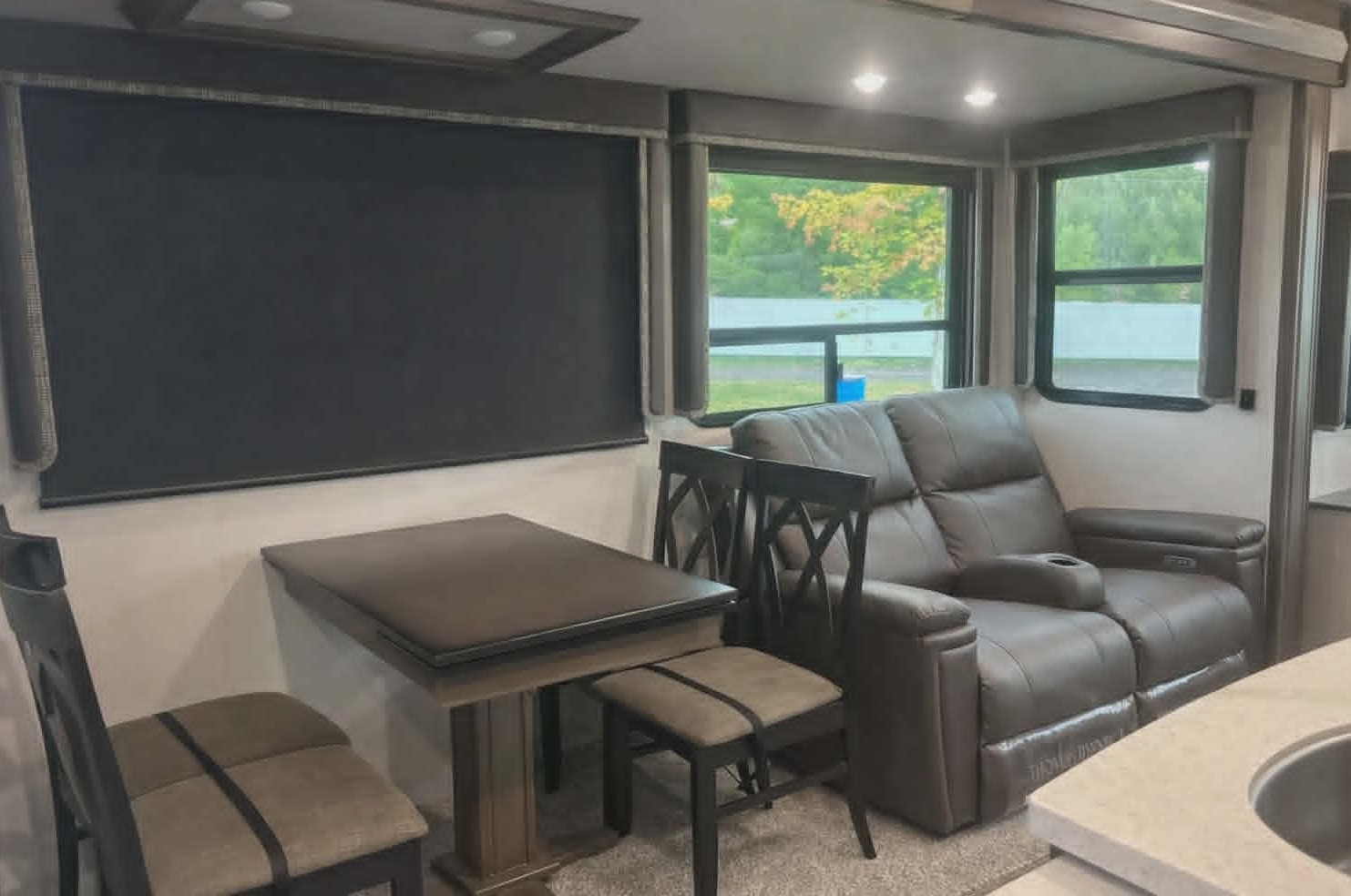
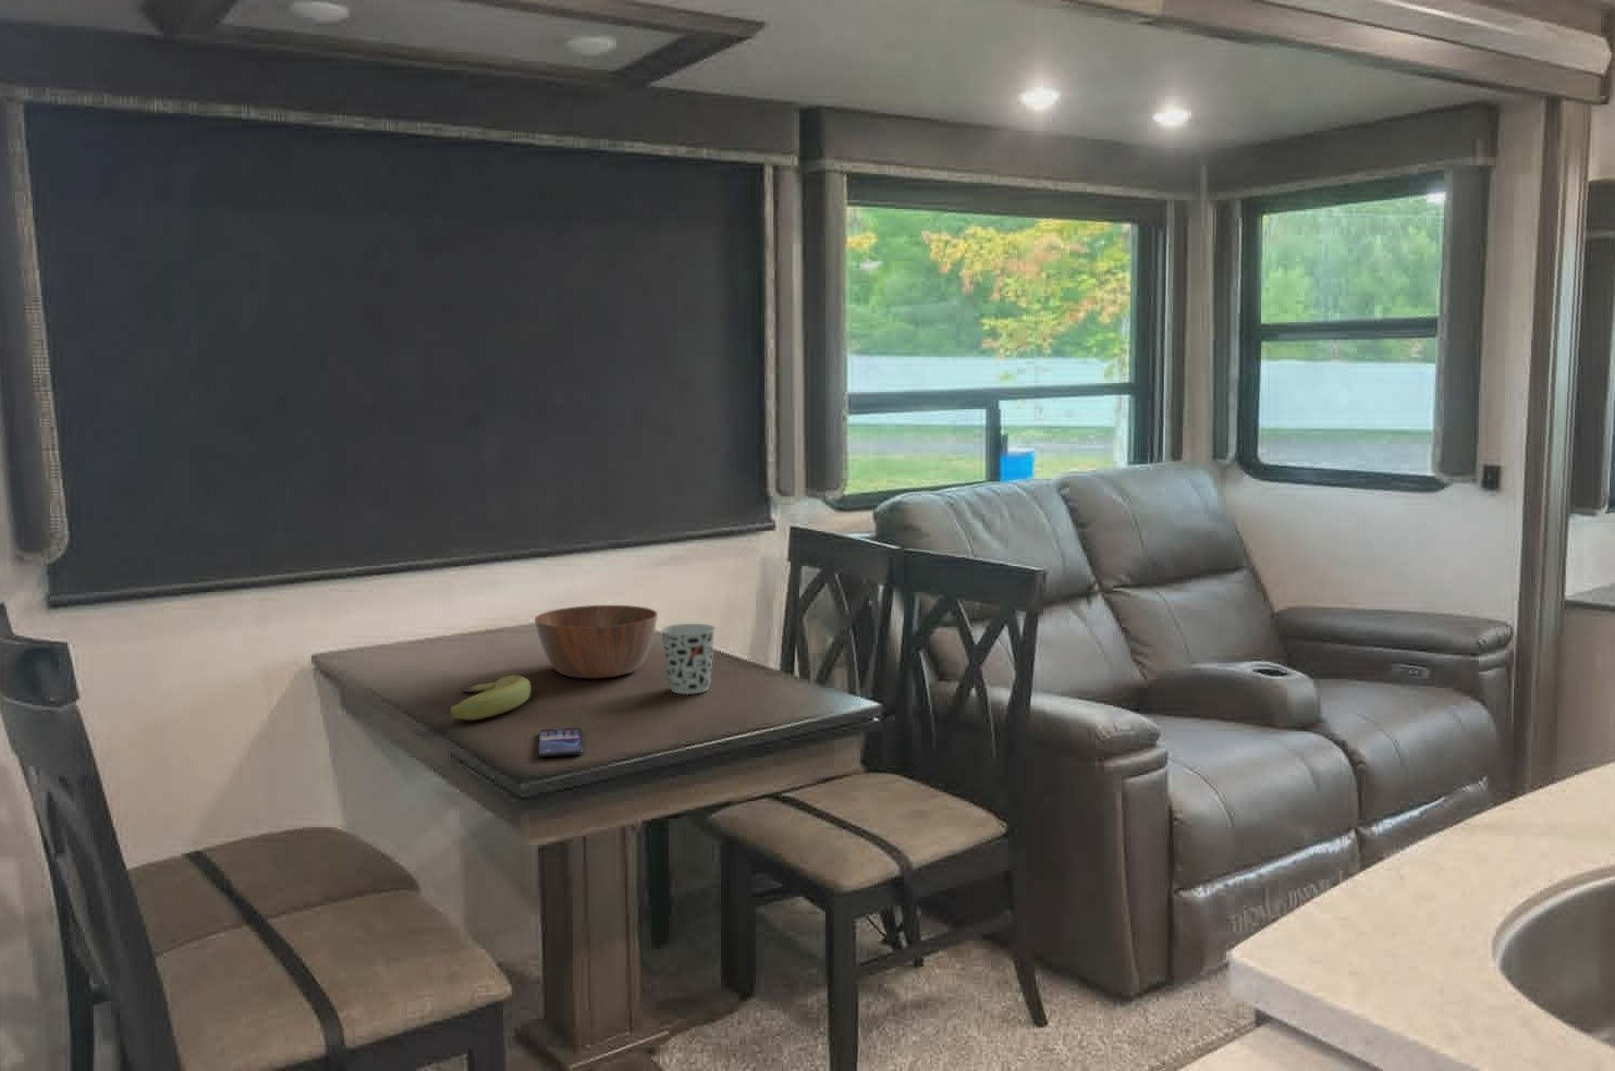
+ smartphone (559, 741)
+ cup (689, 659)
+ bowl (597, 642)
+ banana (482, 690)
